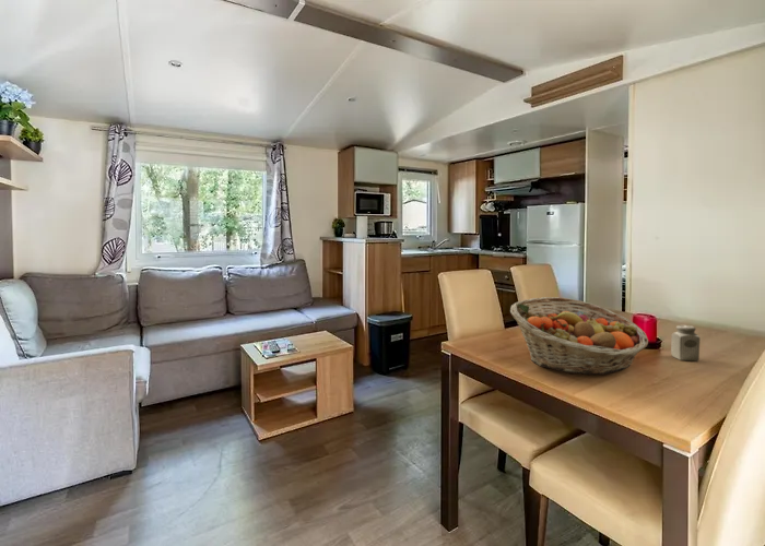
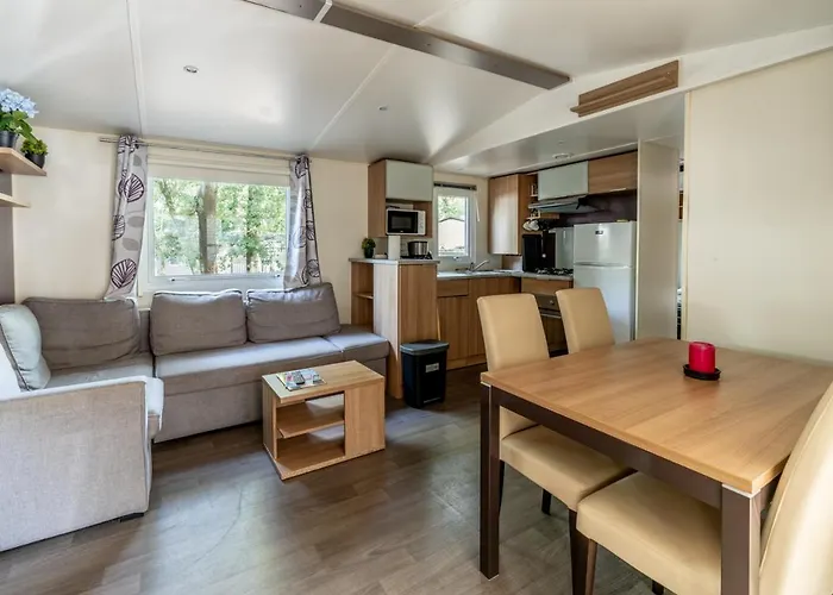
- salt shaker (685, 342)
- fruit basket (576, 331)
